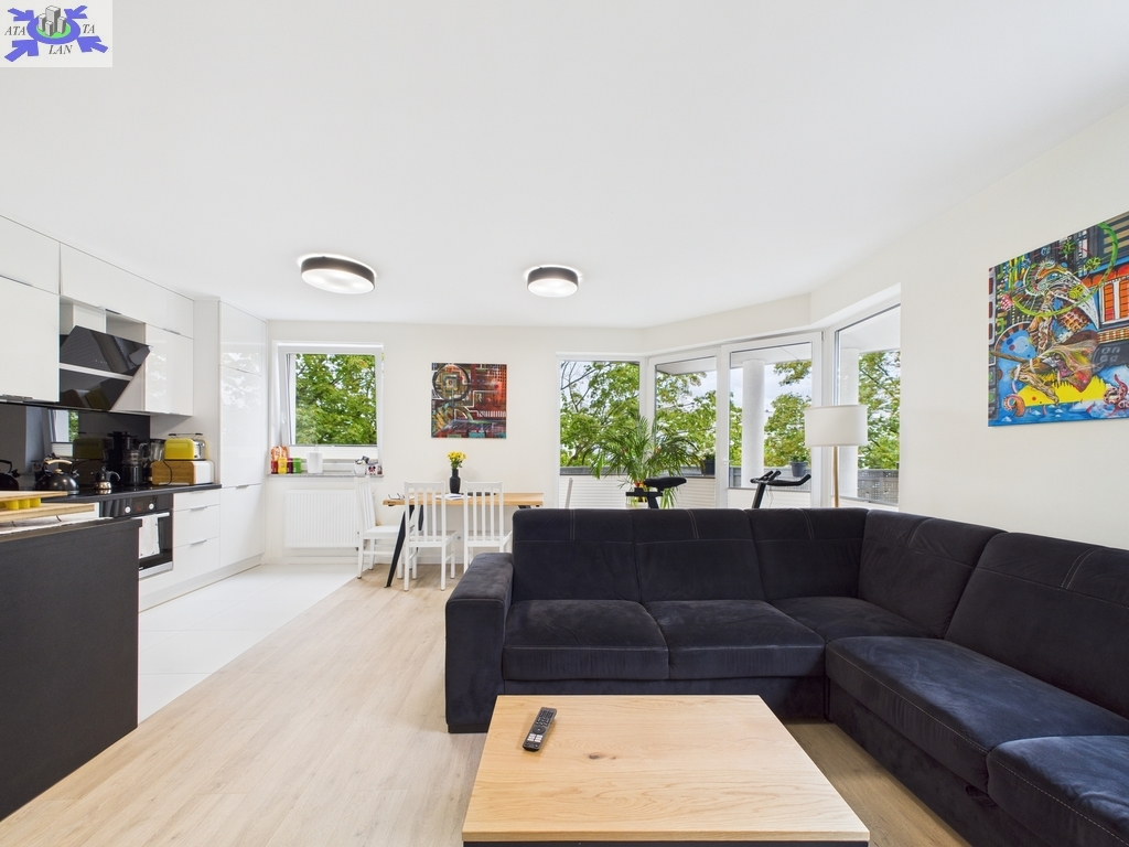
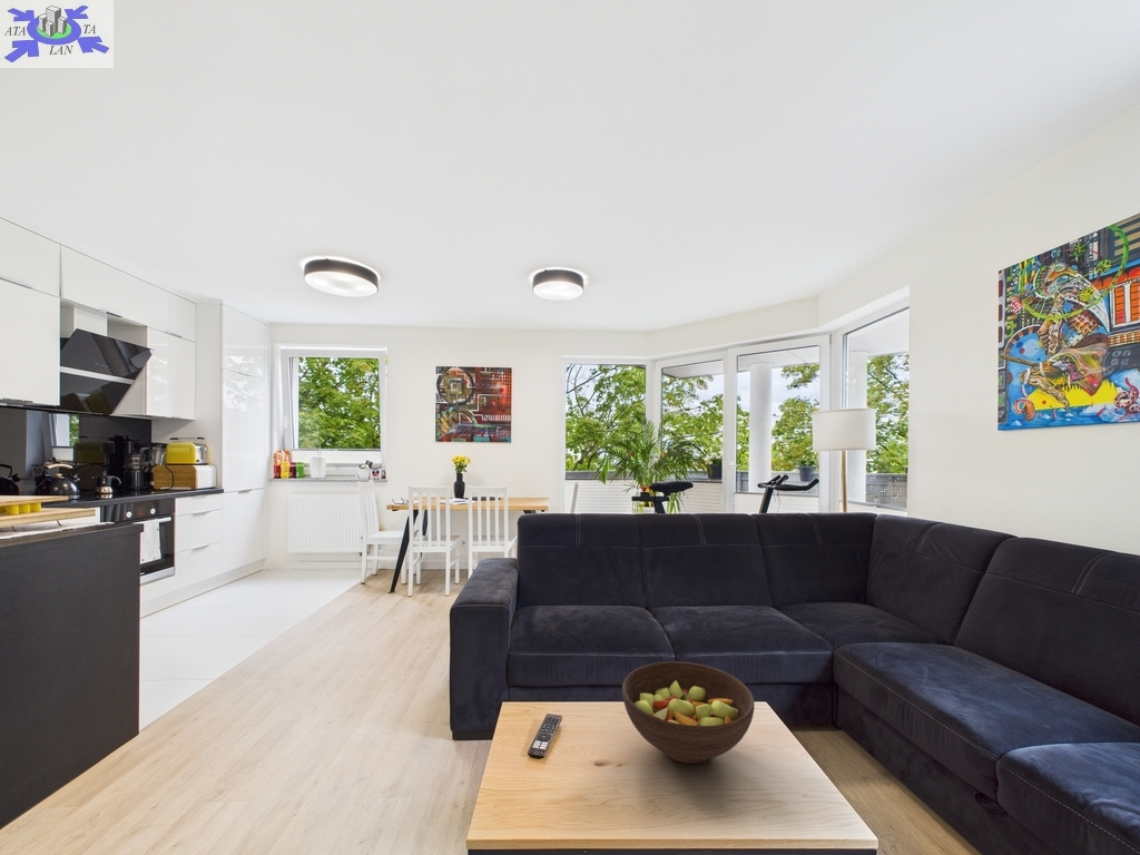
+ fruit bowl (686, 719)
